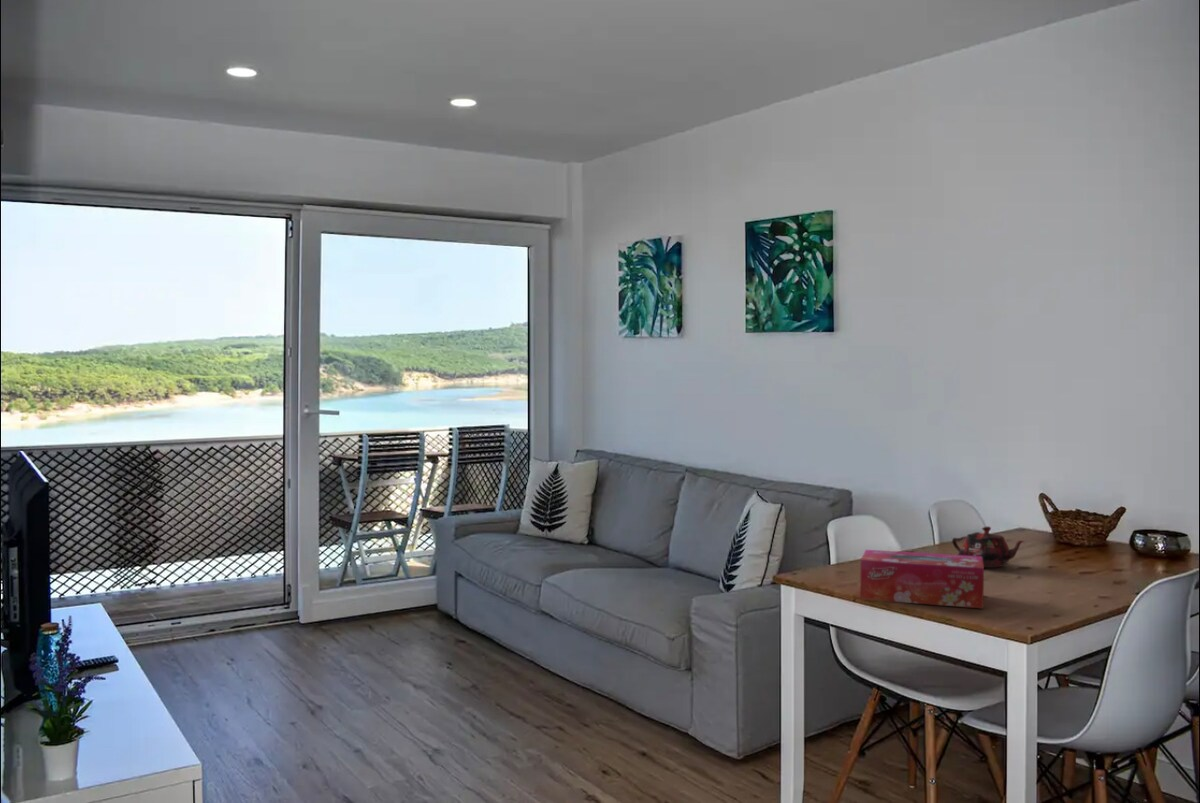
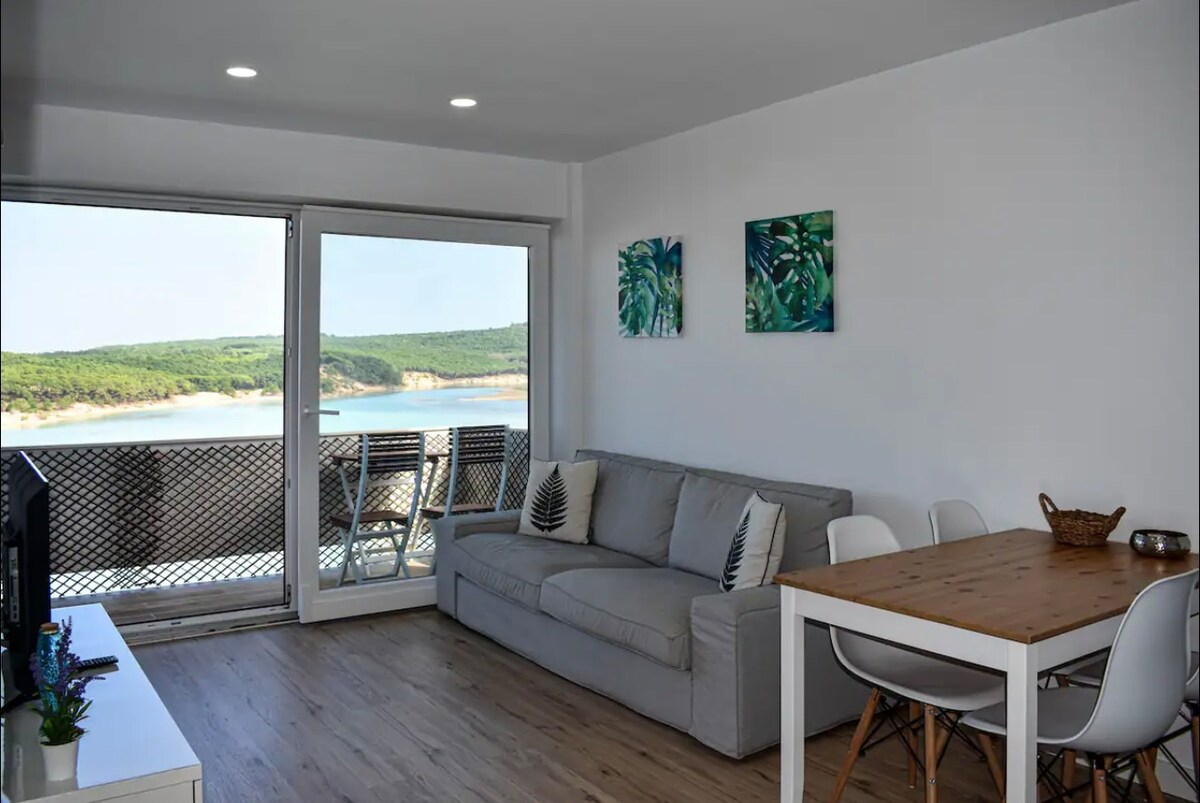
- tissue box (921, 577)
- teapot (987, 545)
